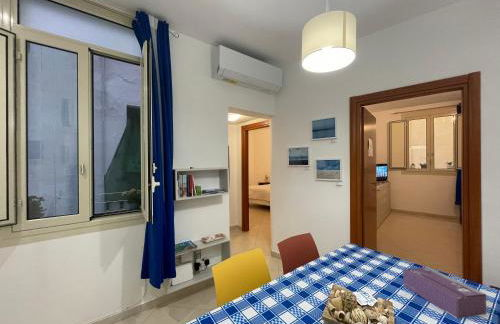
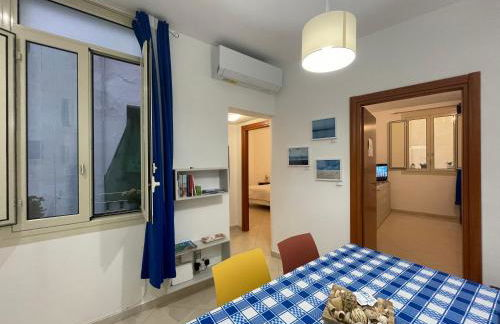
- tissue box (440, 289)
